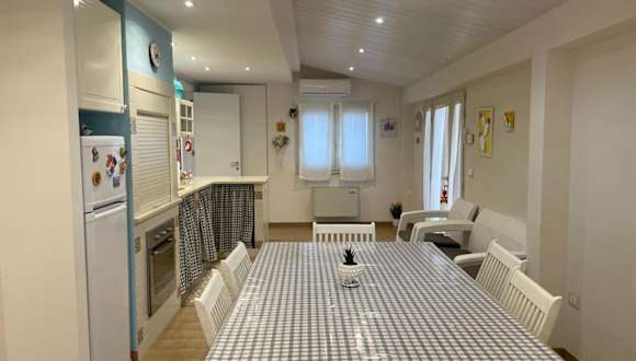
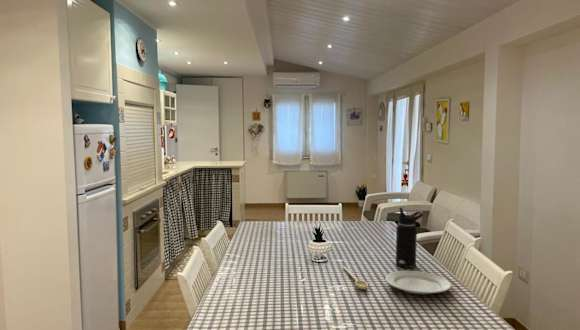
+ chinaware (417, 283)
+ water bottle (409, 236)
+ spoon (353, 276)
